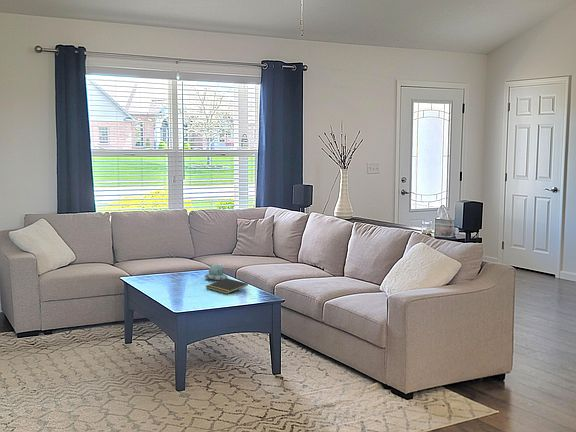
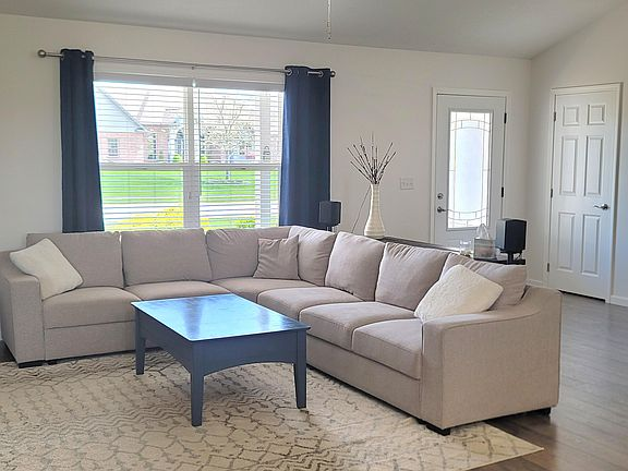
- candle (216, 271)
- notepad (226, 285)
